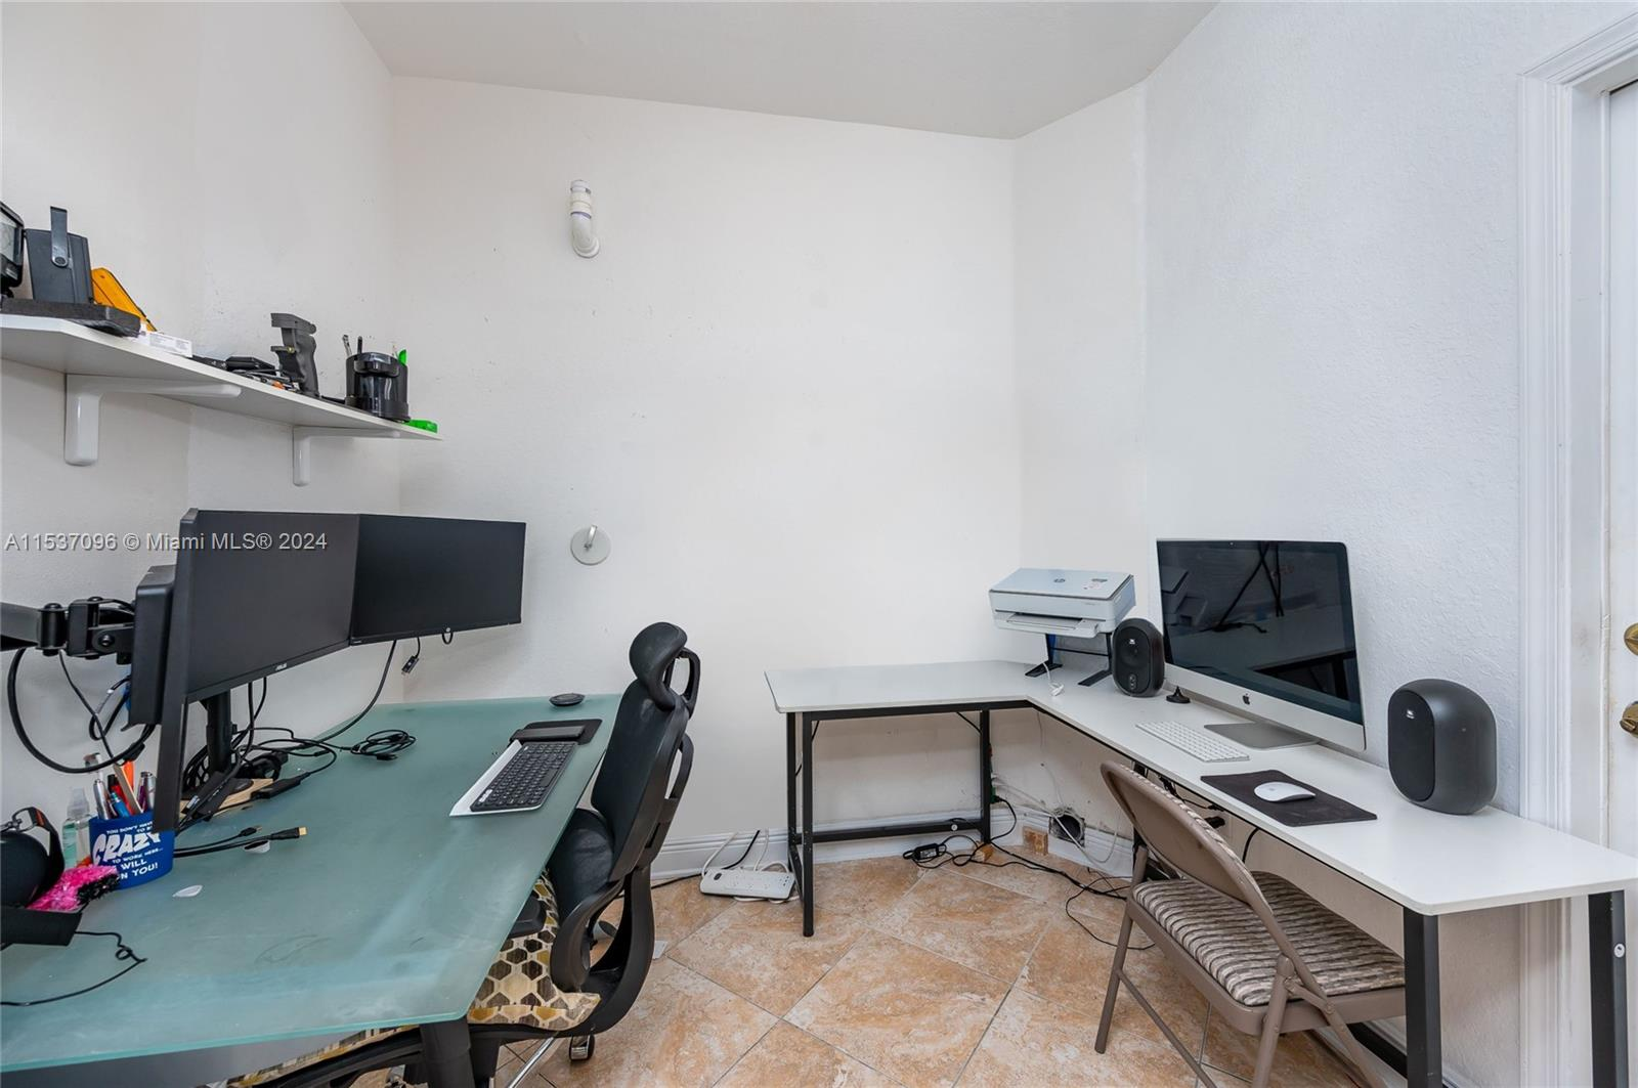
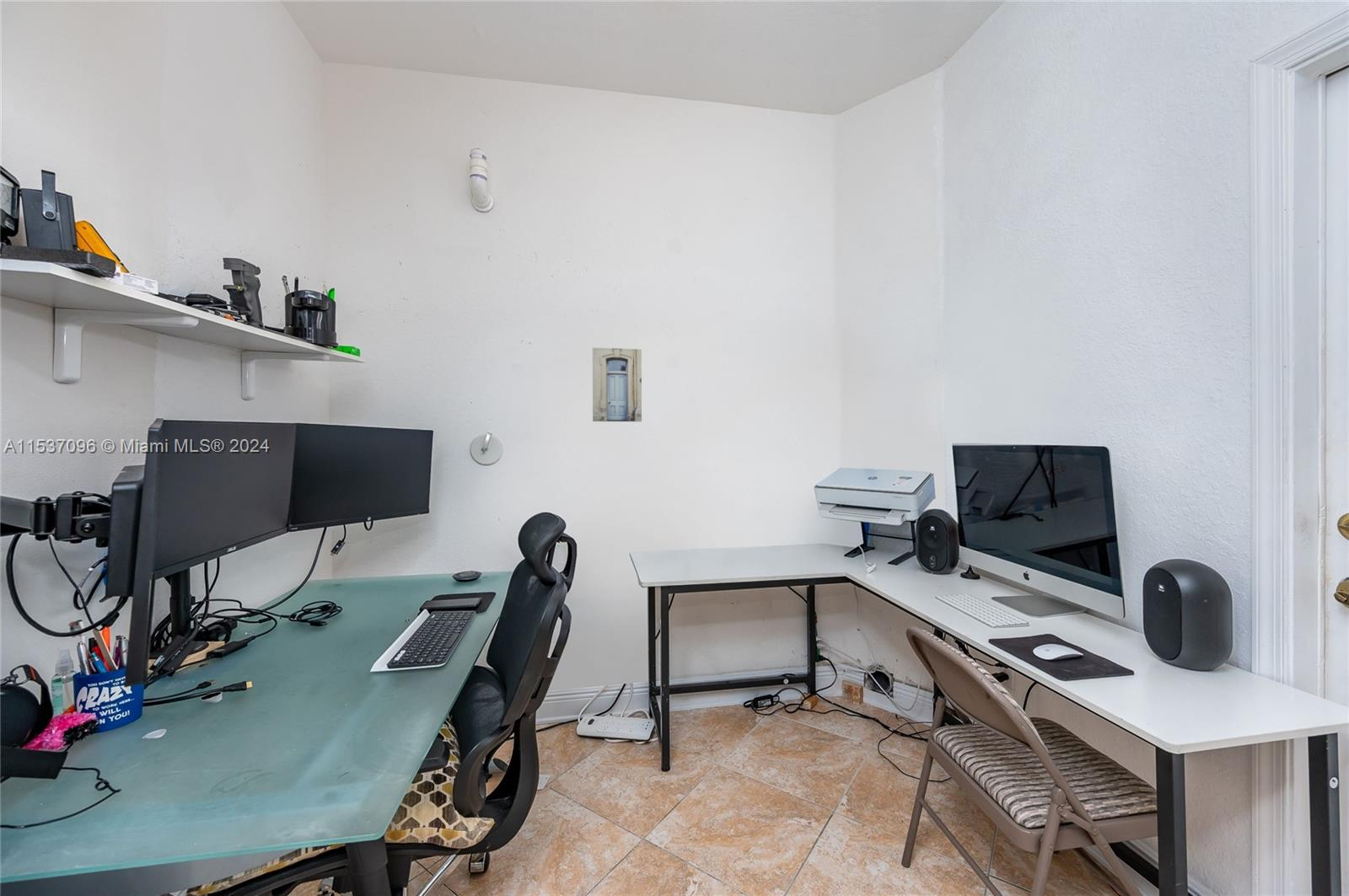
+ wall art (616, 385)
